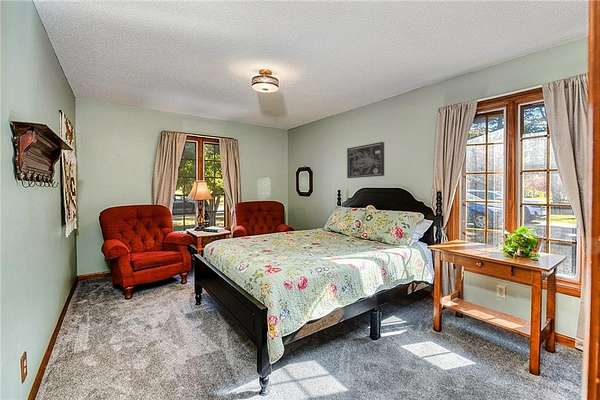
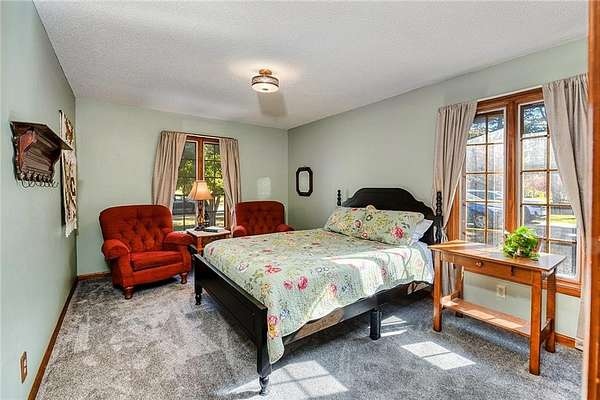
- wall art (364, 161)
